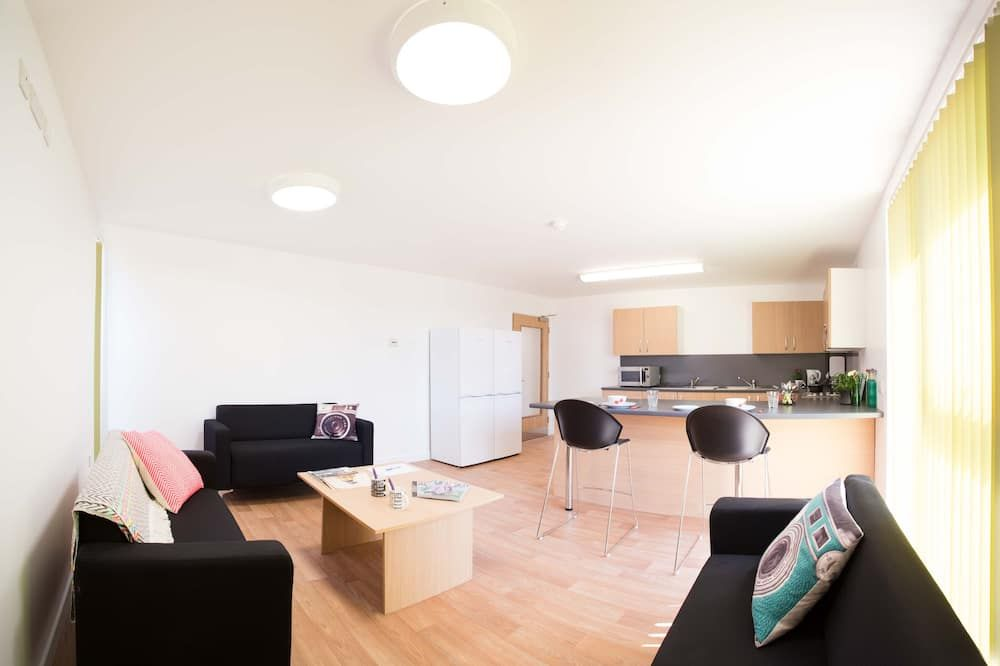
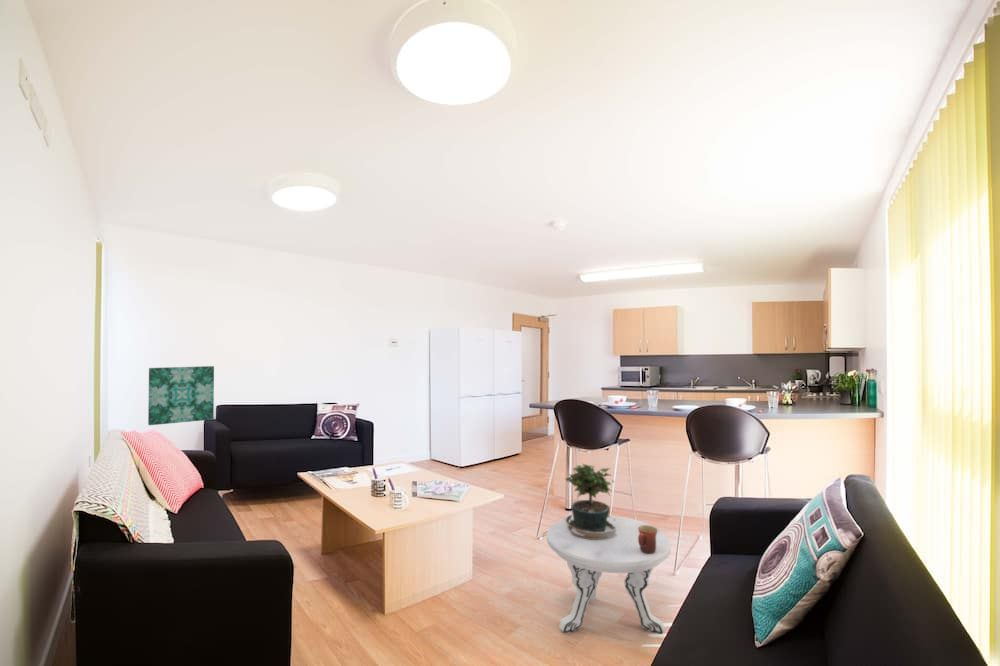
+ wall art (182, 394)
+ potted plant (586, 493)
+ mug (646, 540)
+ side table (607, 572)
